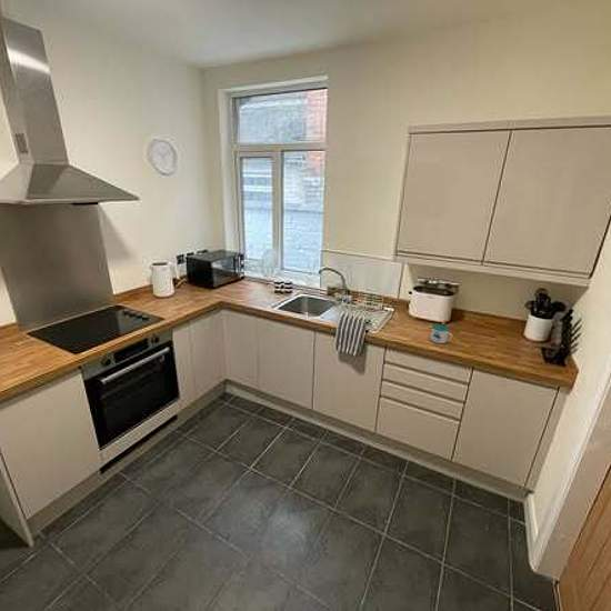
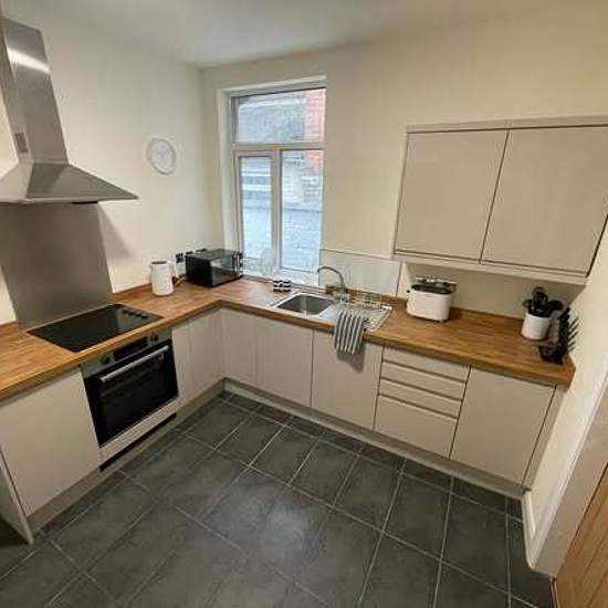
- mug (441, 334)
